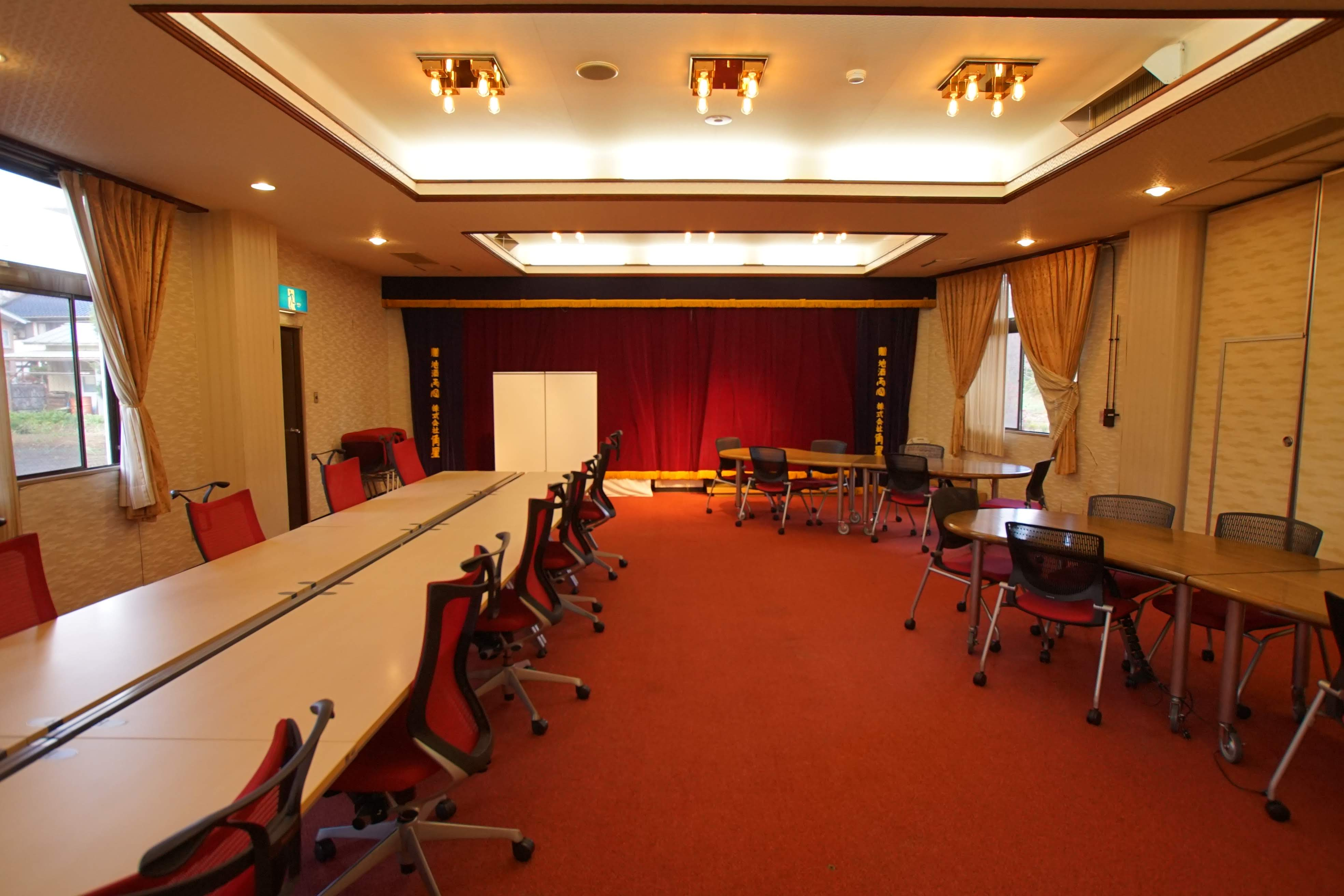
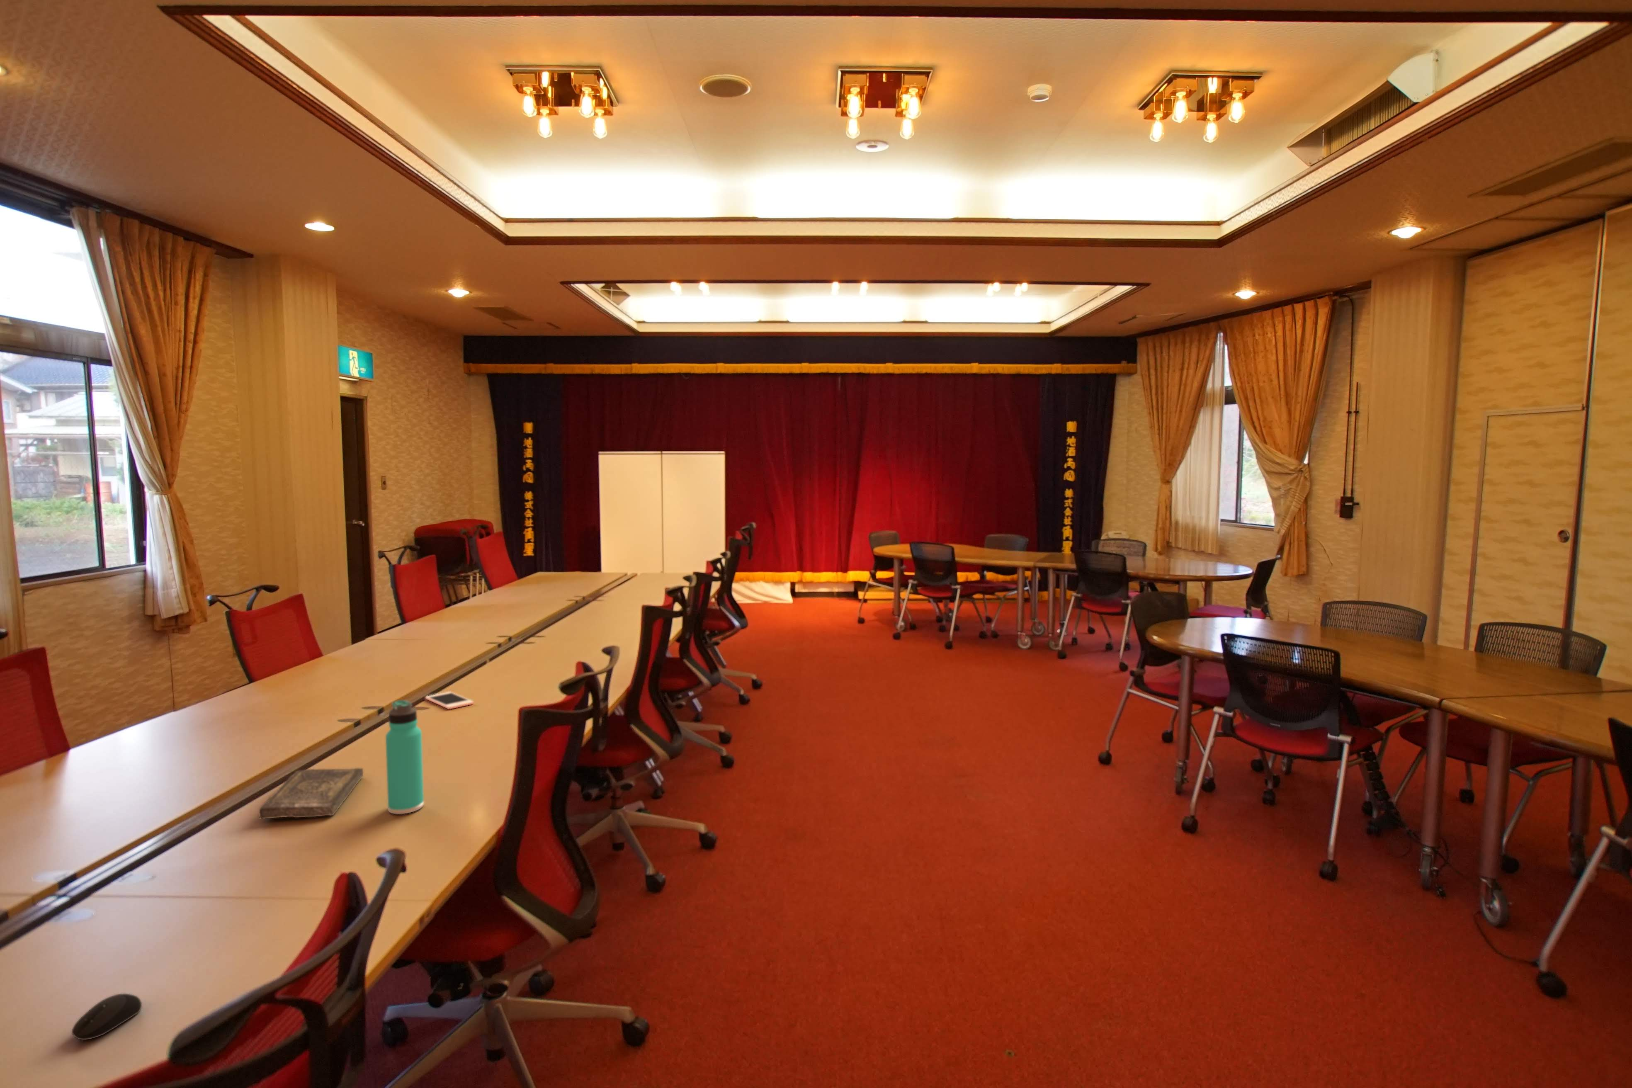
+ cell phone (449, 699)
+ computer mouse (107, 1014)
+ thermos bottle (404, 755)
+ book (314, 790)
